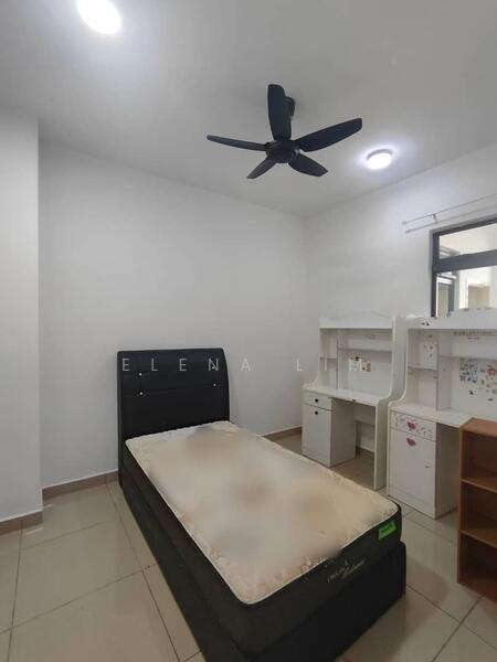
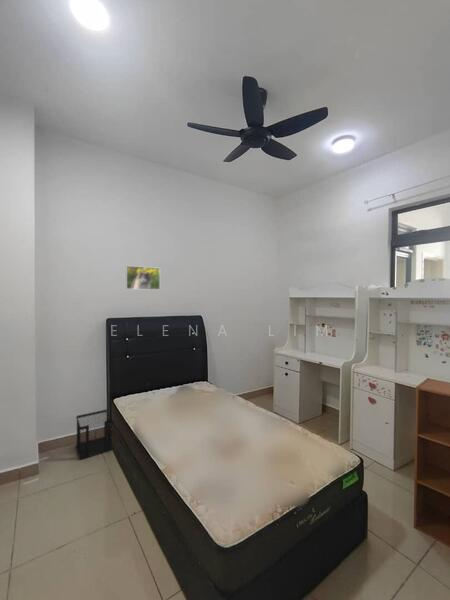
+ wastebasket (93, 432)
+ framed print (143, 278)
